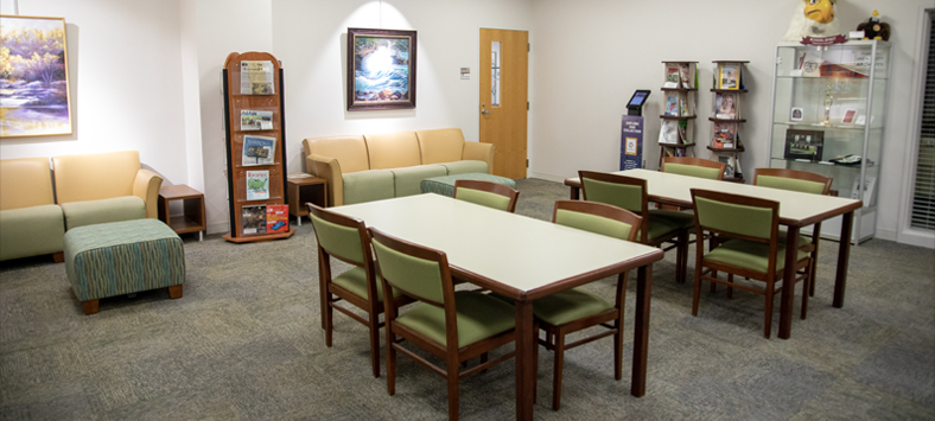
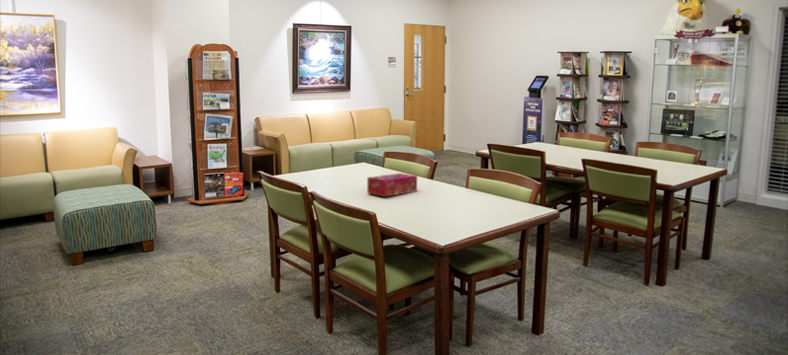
+ tissue box (392, 184)
